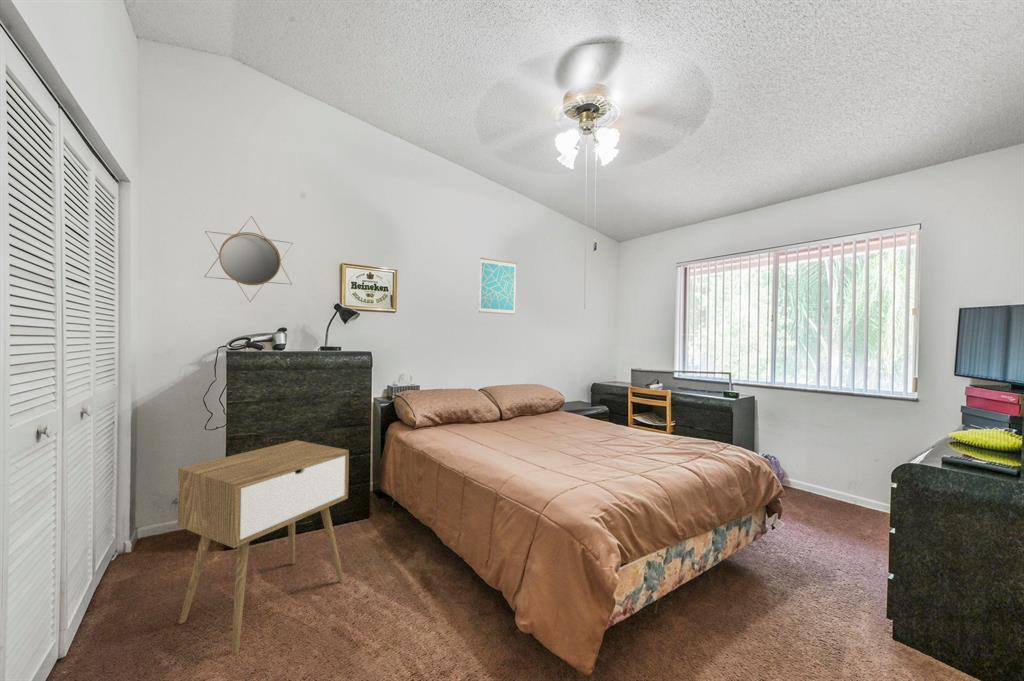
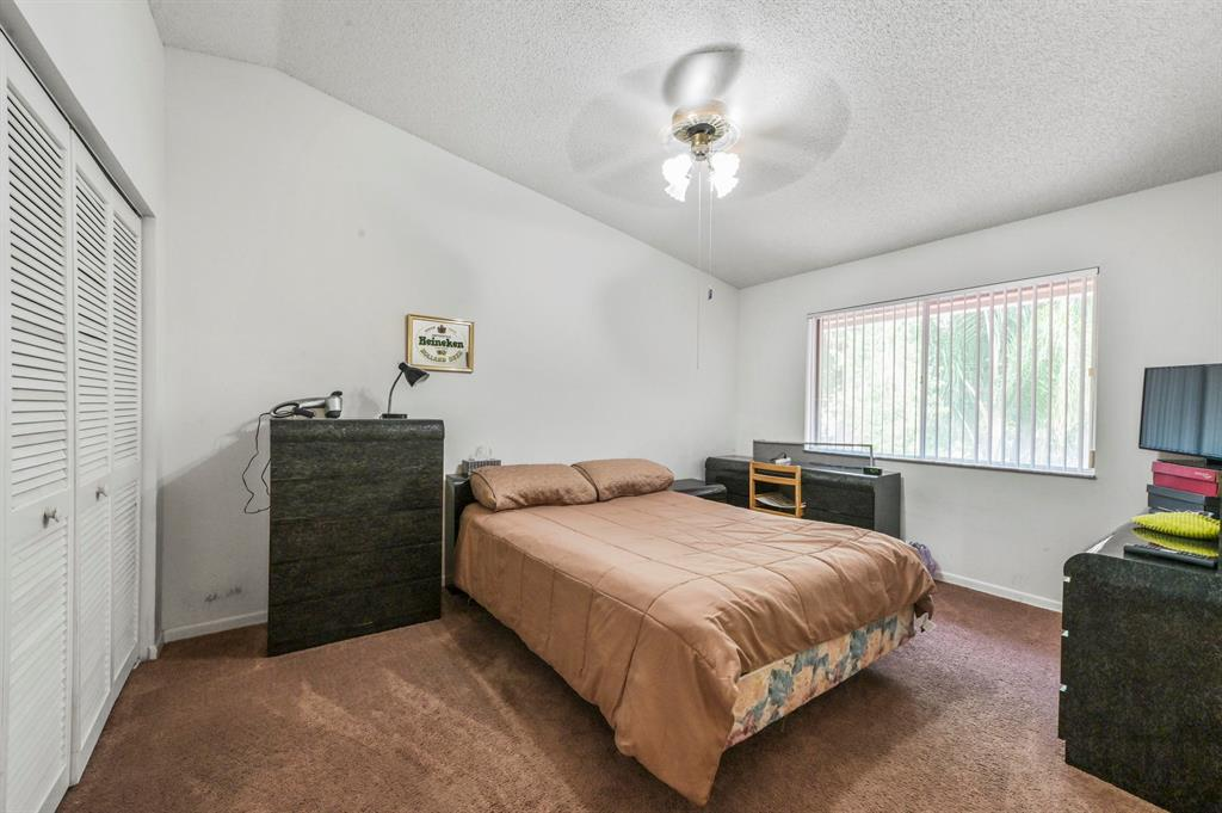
- wall art (498, 287)
- home mirror (250, 259)
- nightstand (269, 529)
